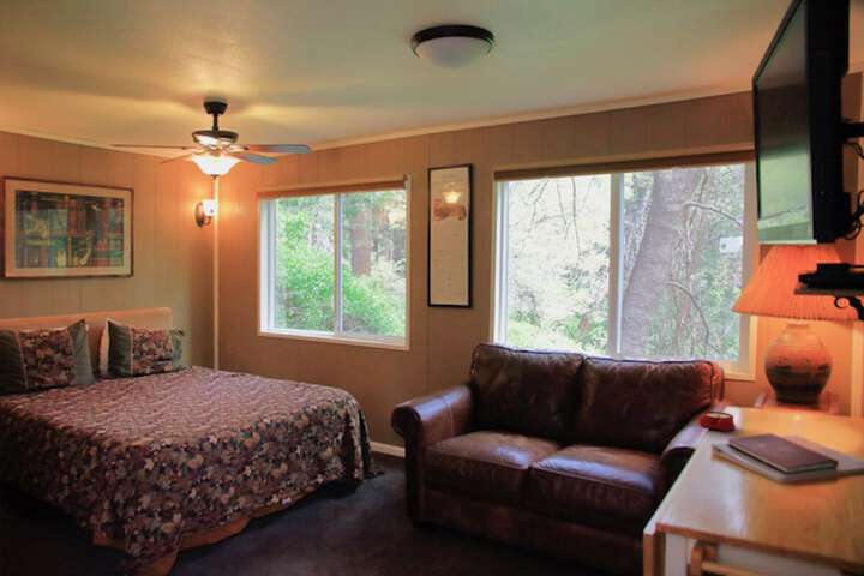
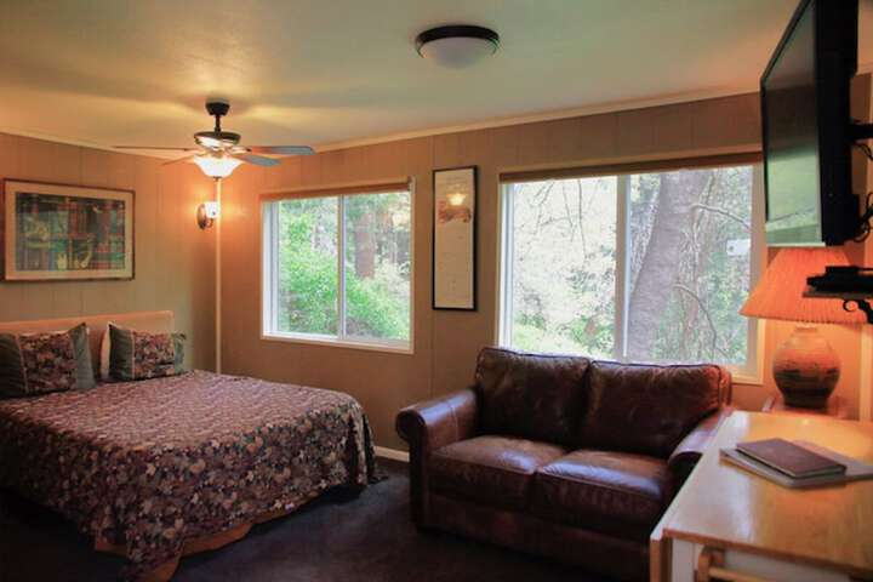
- alarm clock (716, 421)
